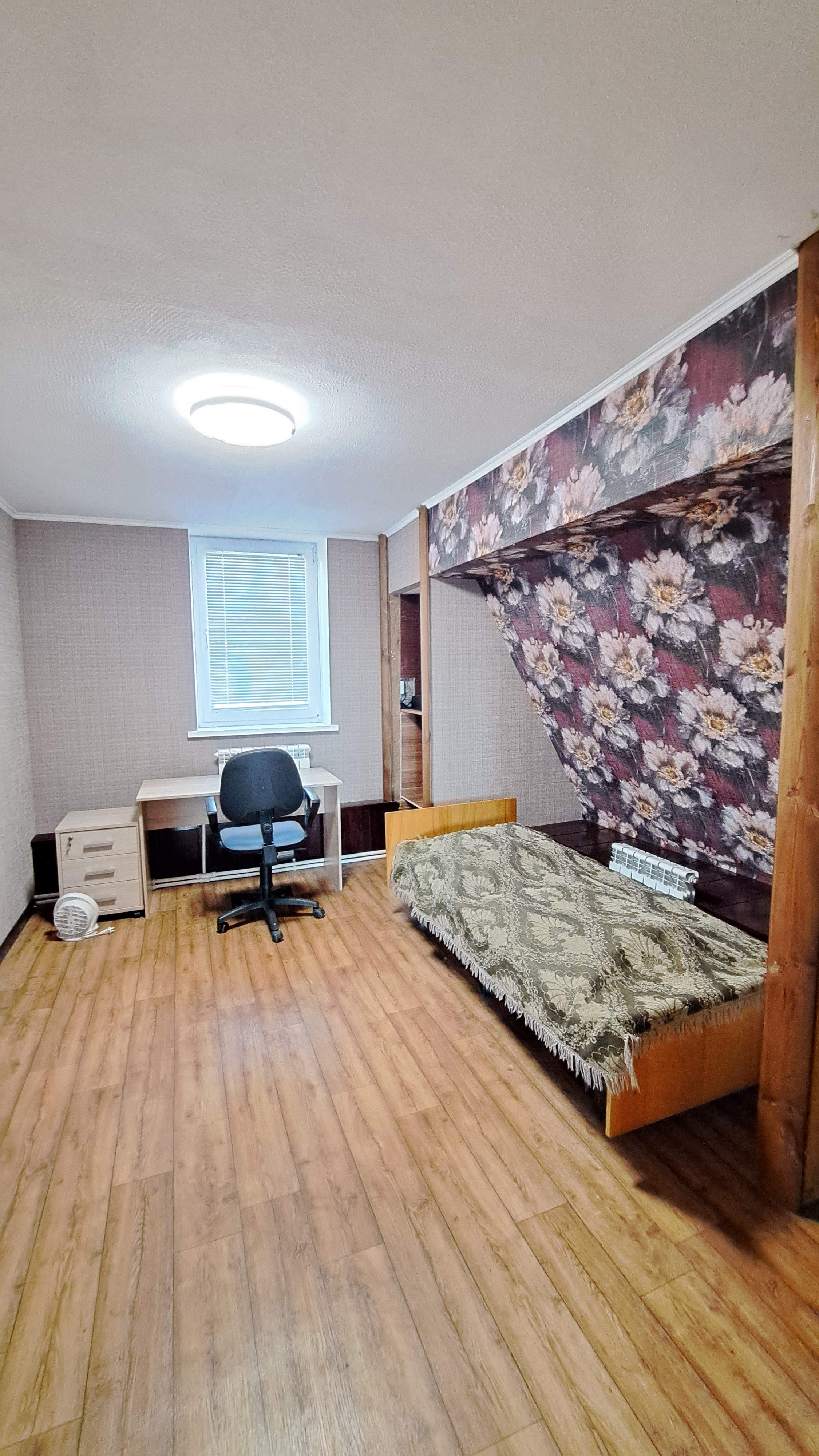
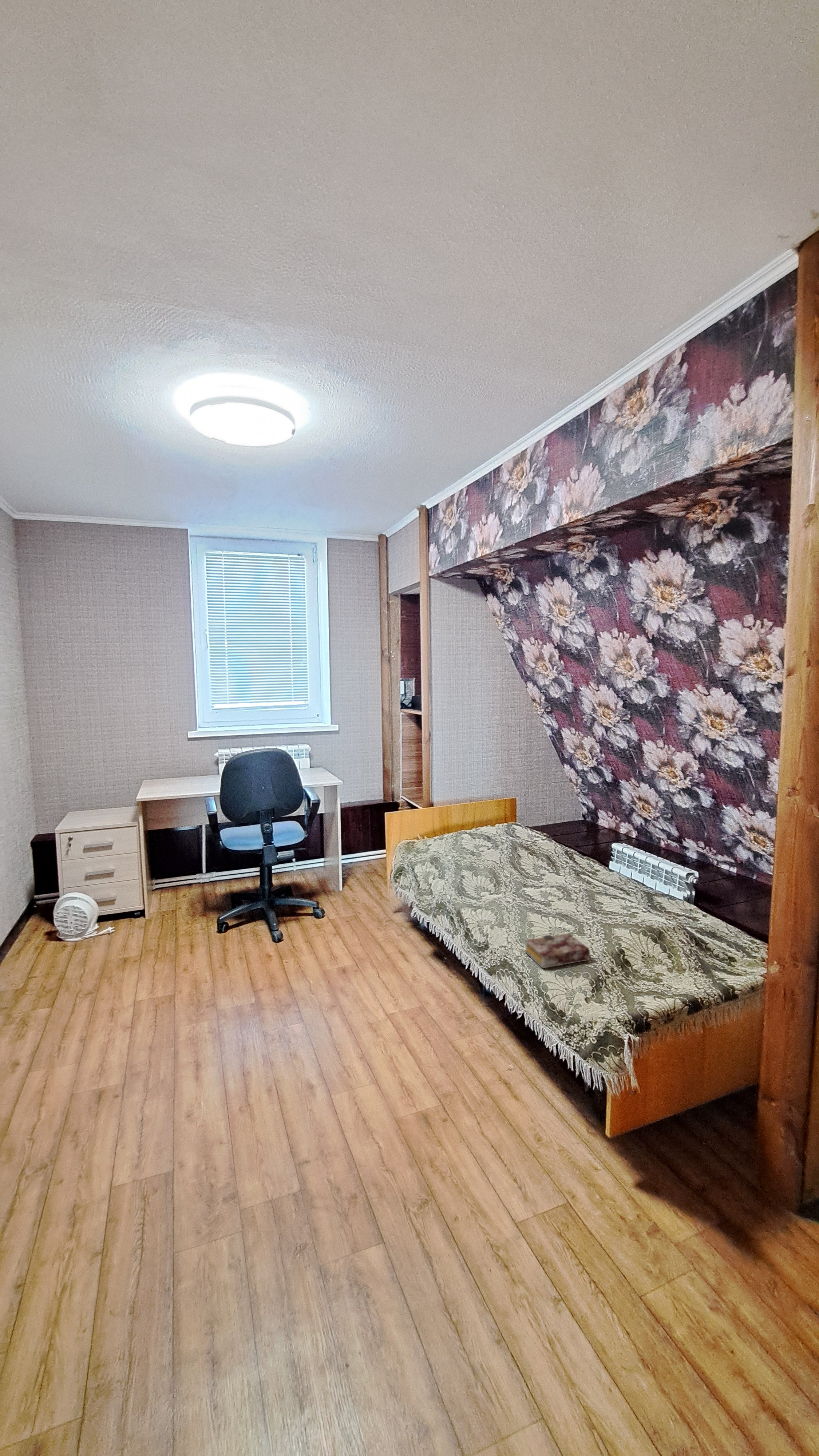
+ book (556, 950)
